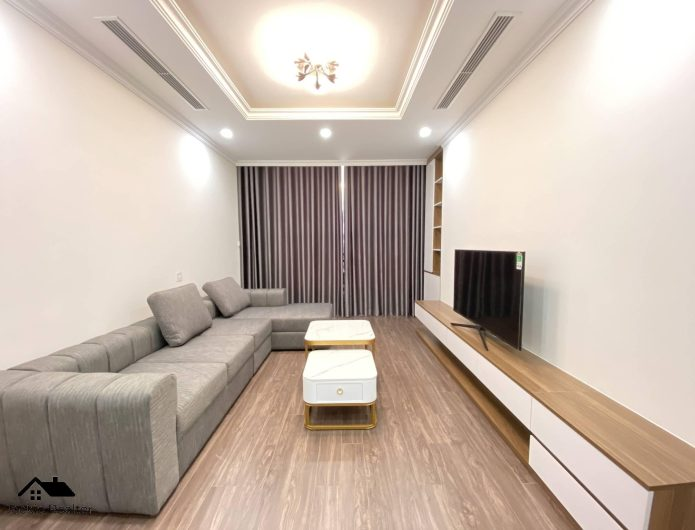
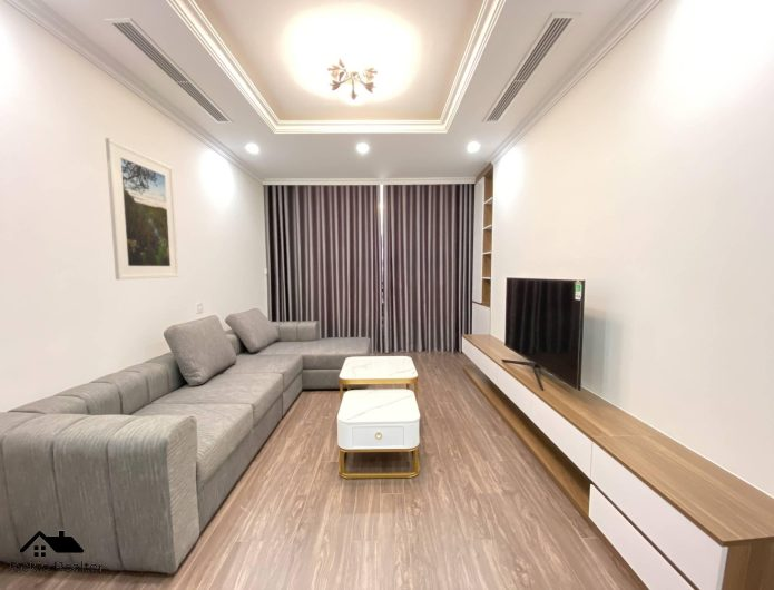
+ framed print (147, 217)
